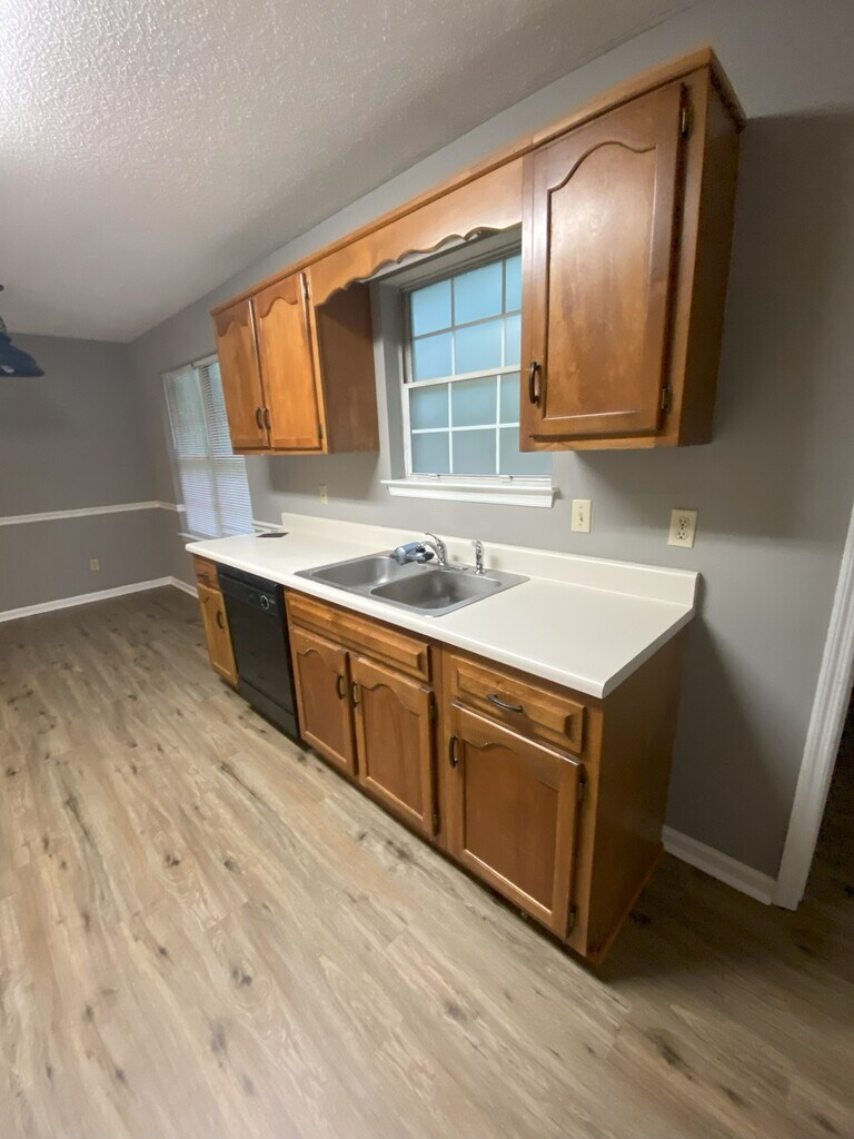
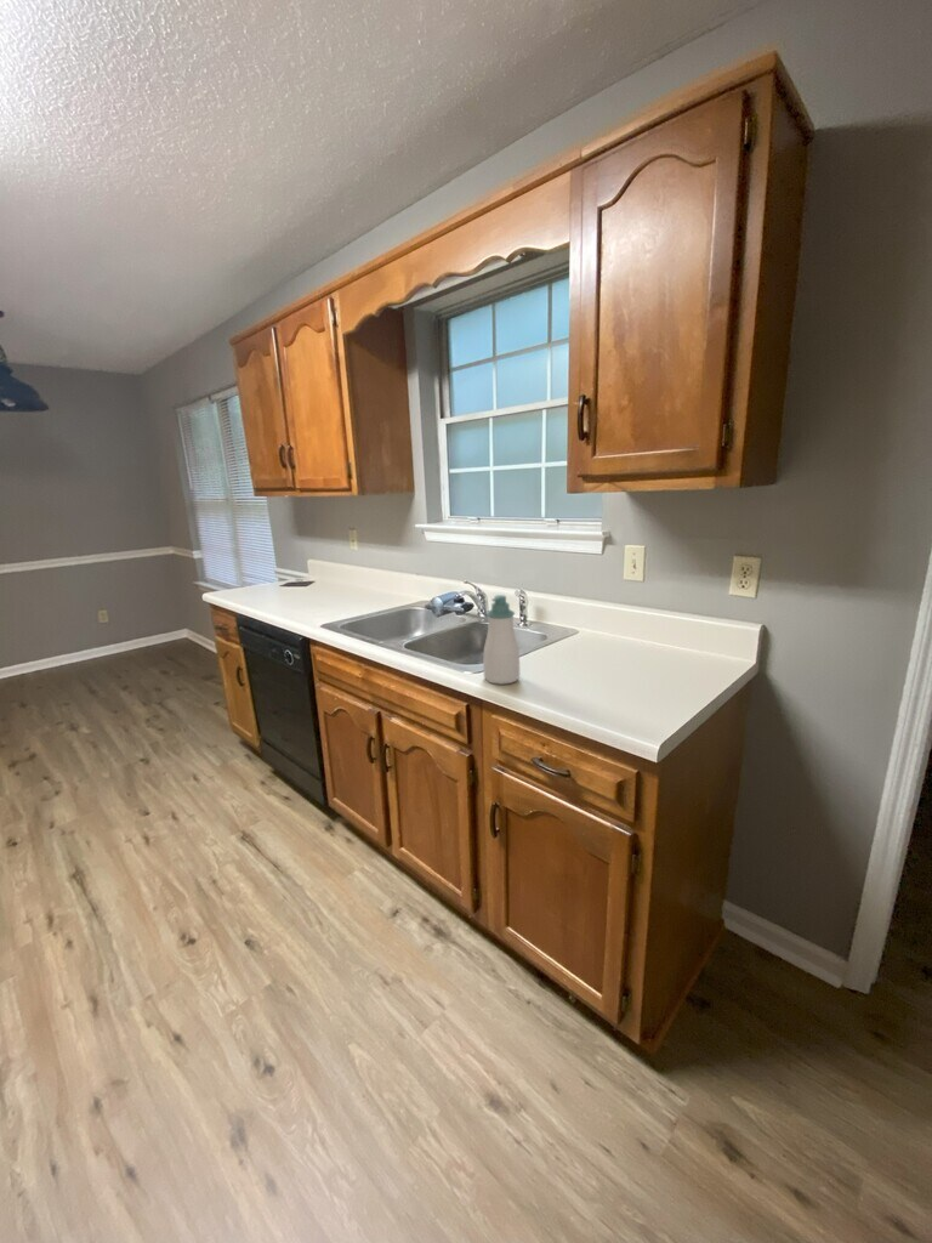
+ soap bottle (500, 637)
